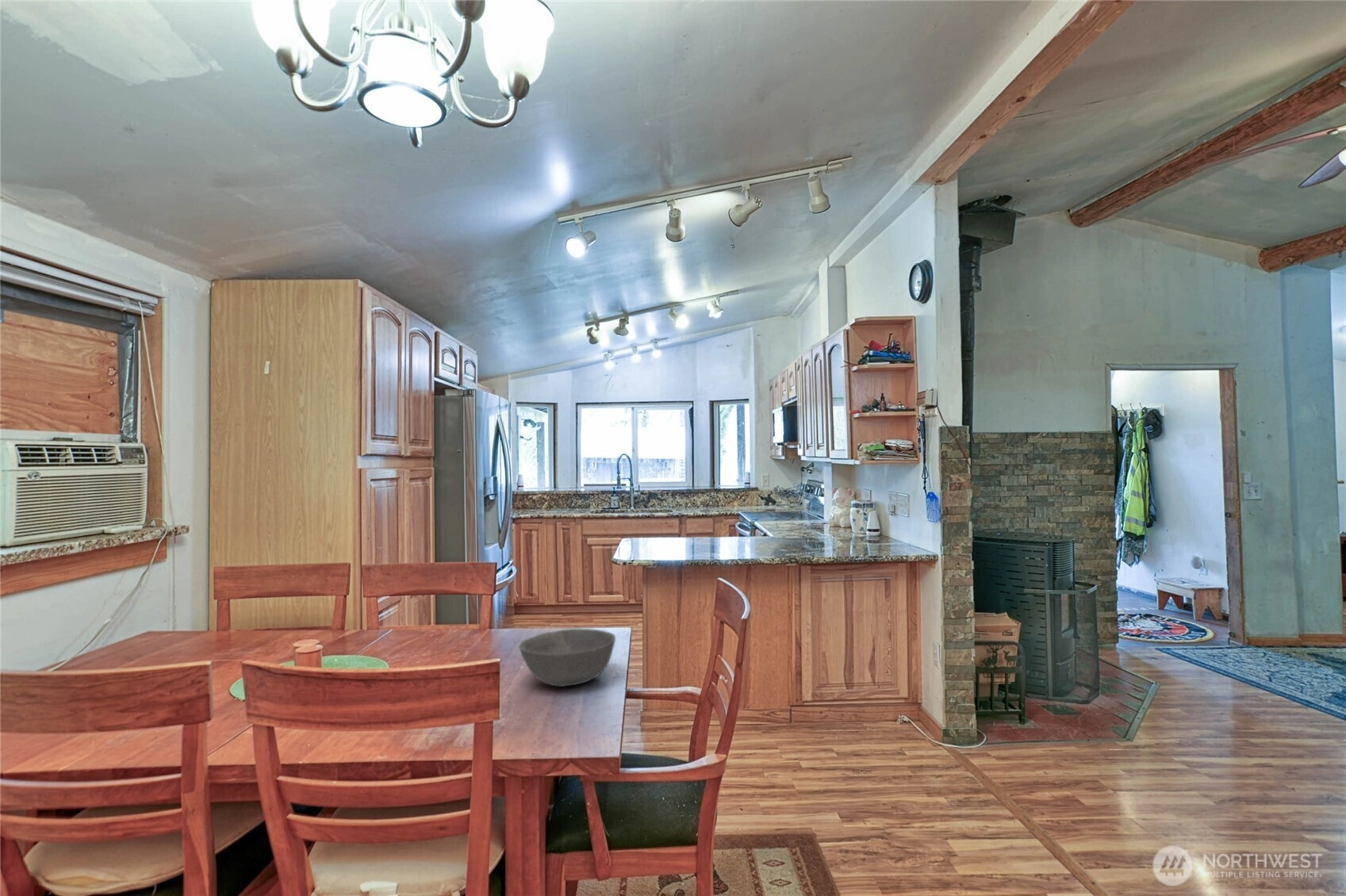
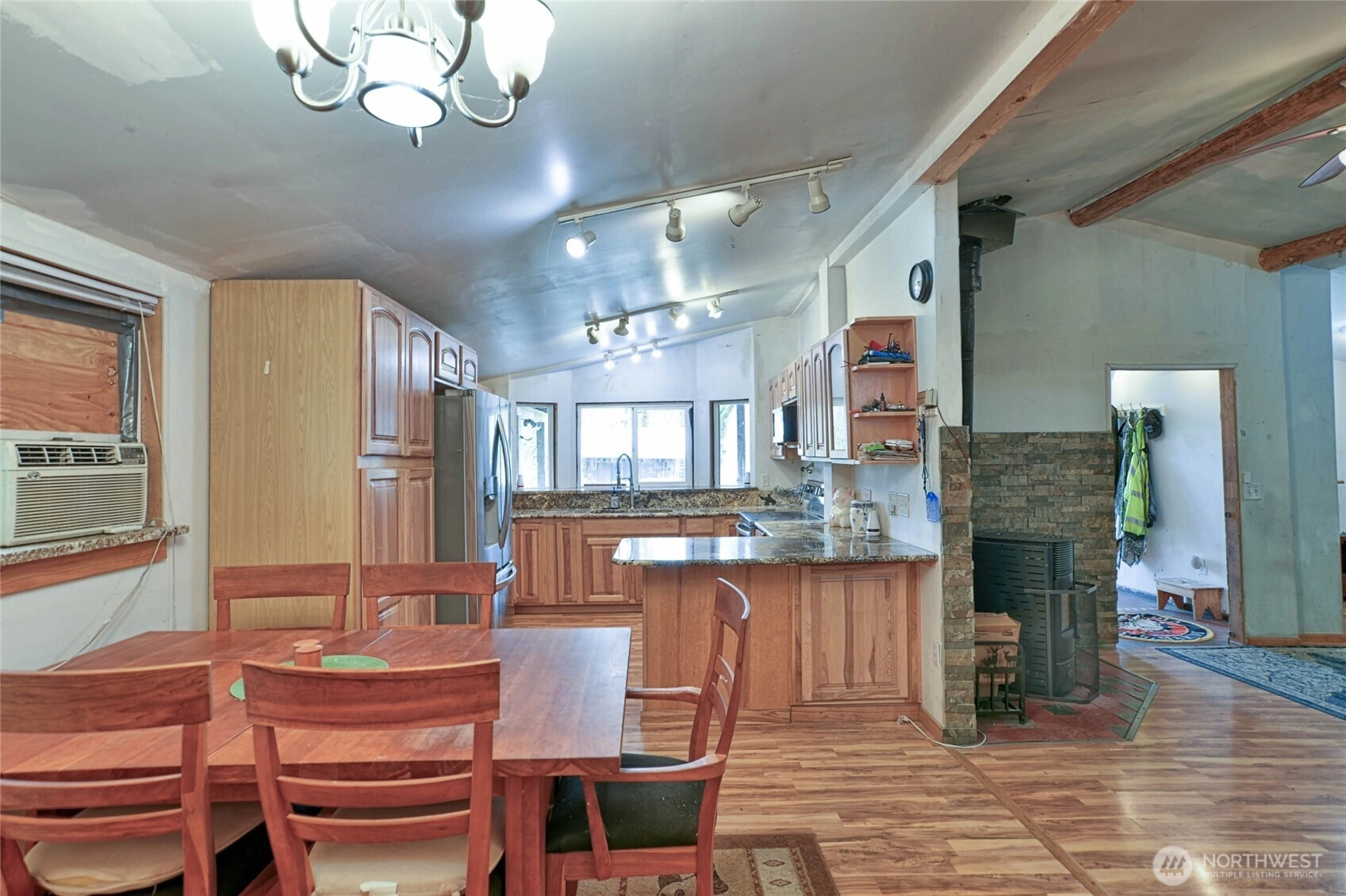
- bowl (568, 659)
